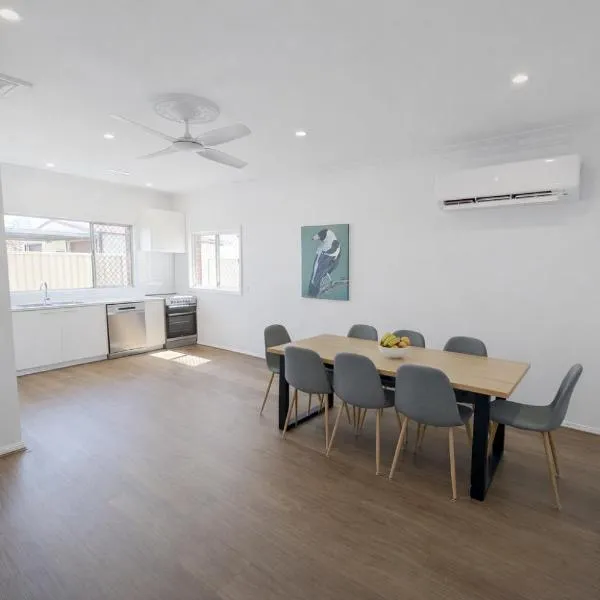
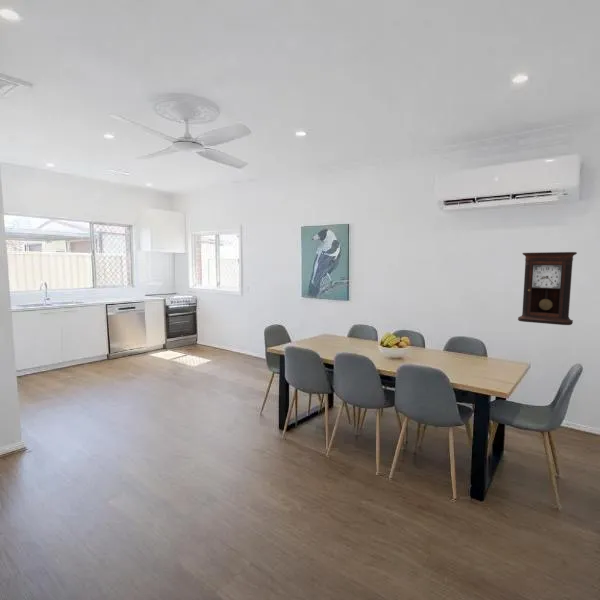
+ pendulum clock (546, 287)
